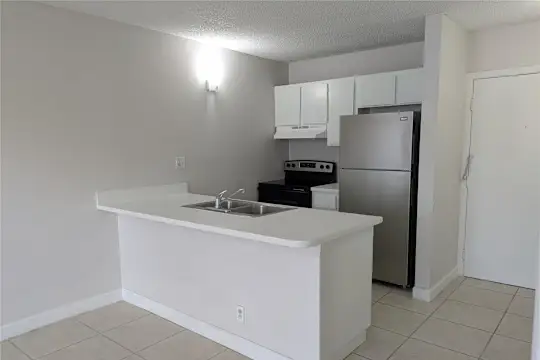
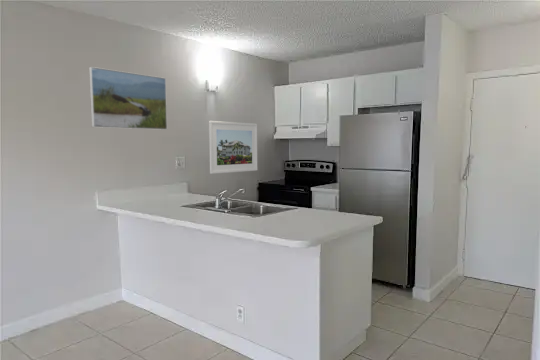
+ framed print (131, 100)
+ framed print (234, 147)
